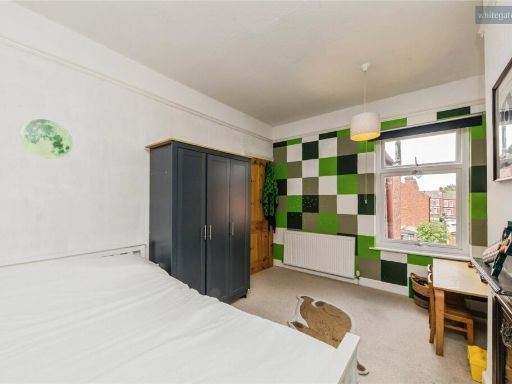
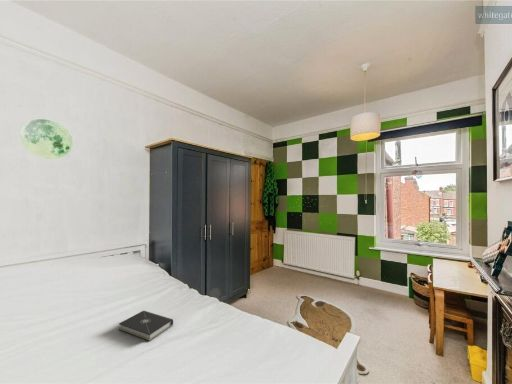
+ book (146, 324)
